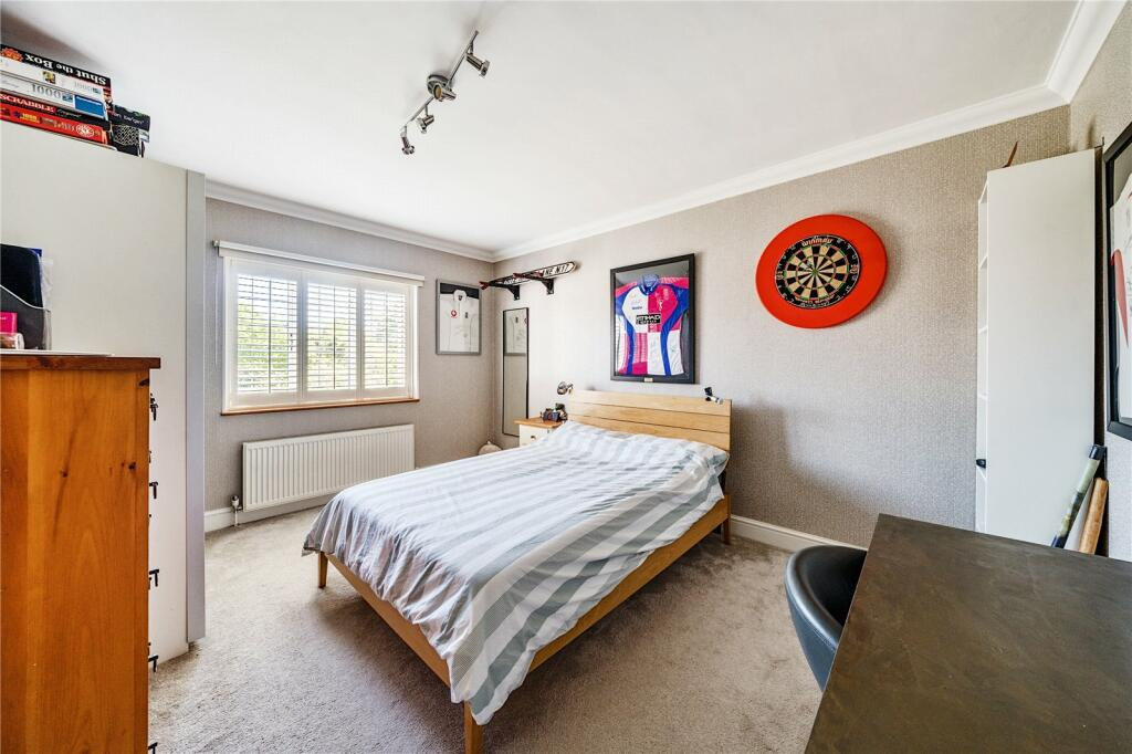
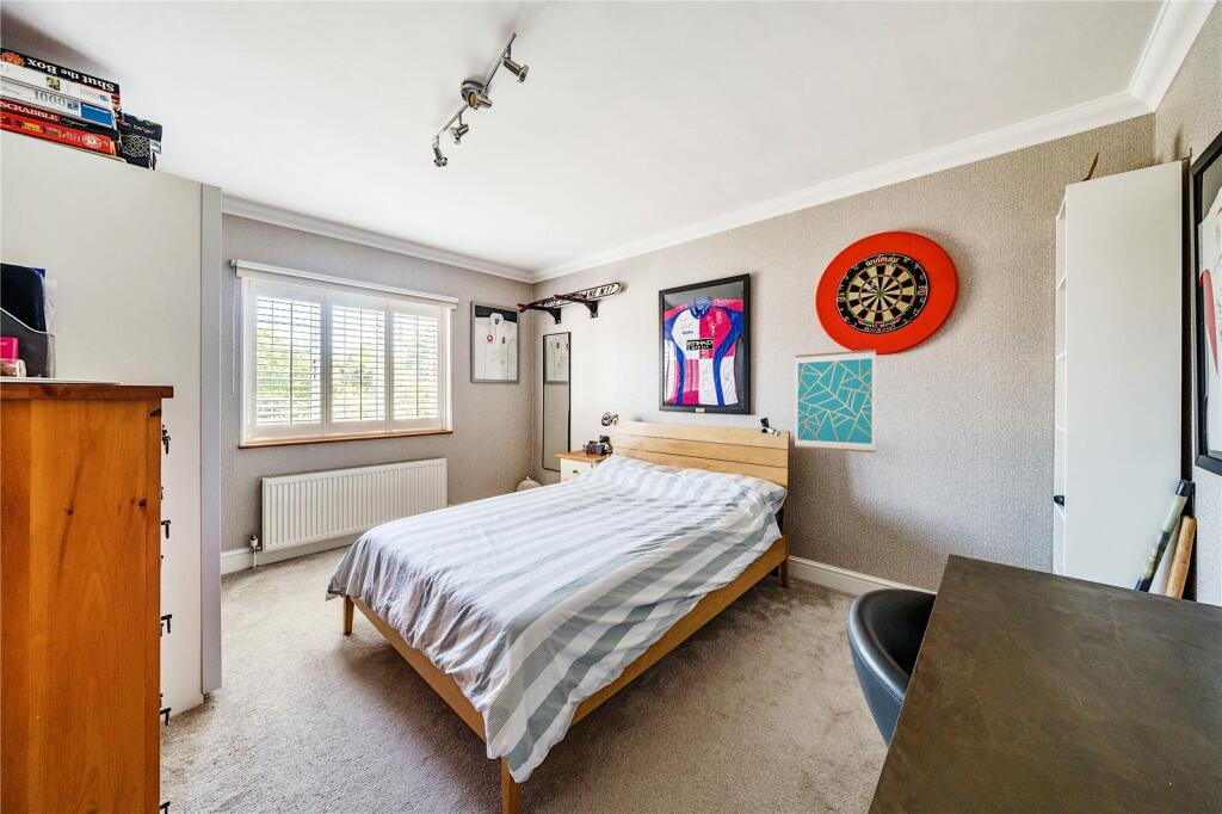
+ wall art (833, 401)
